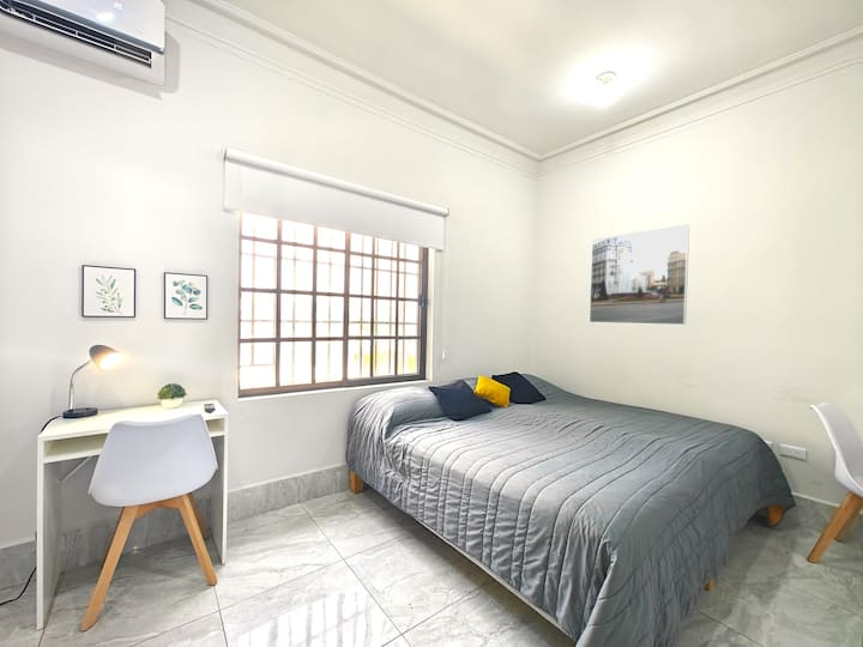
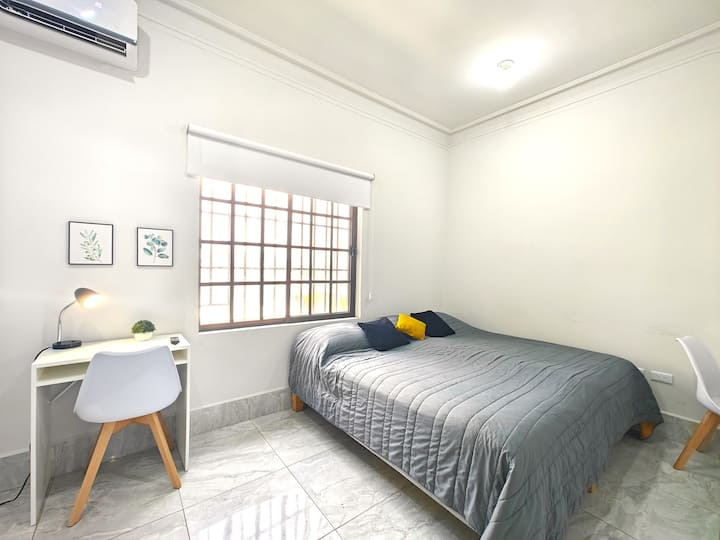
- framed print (634, 278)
